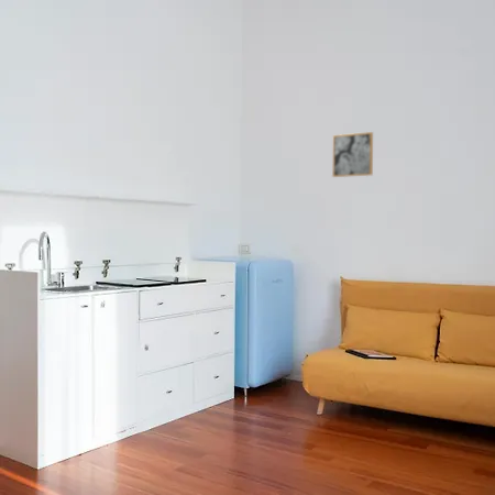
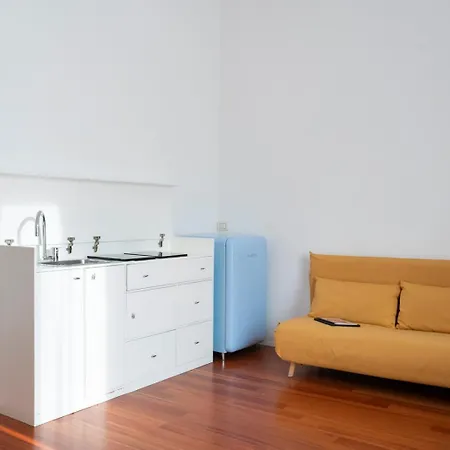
- wall art (352, 154)
